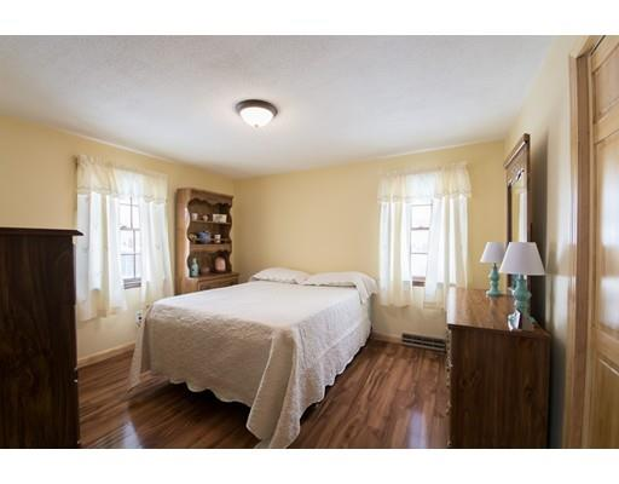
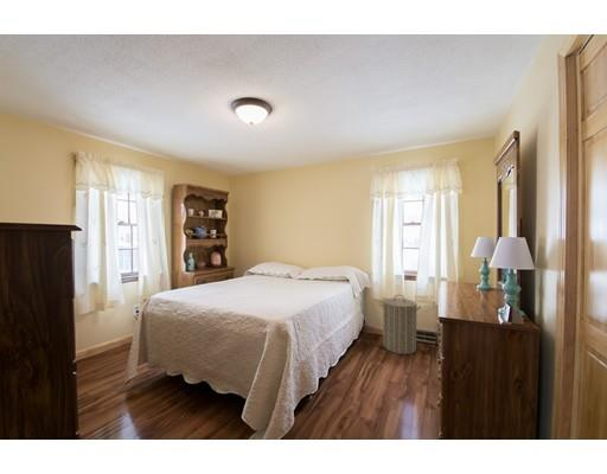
+ laundry hamper (400, 320)
